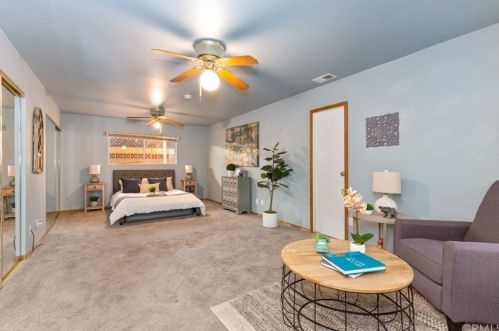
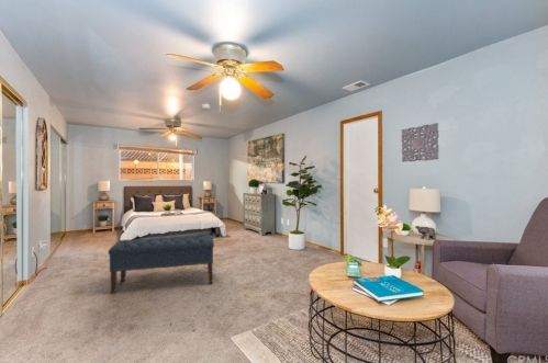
+ bench (166, 260)
